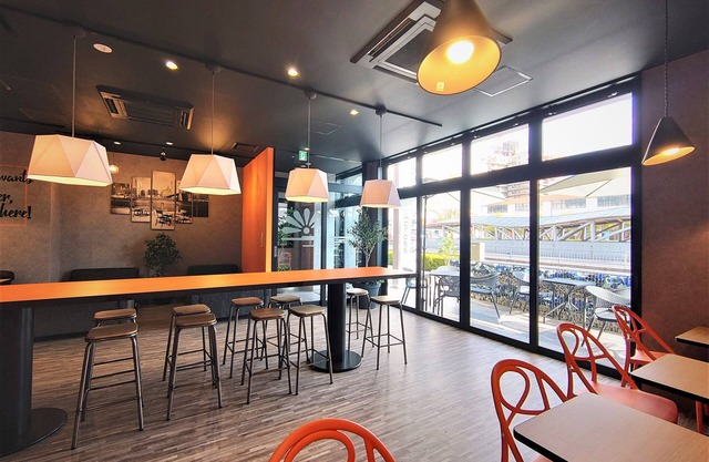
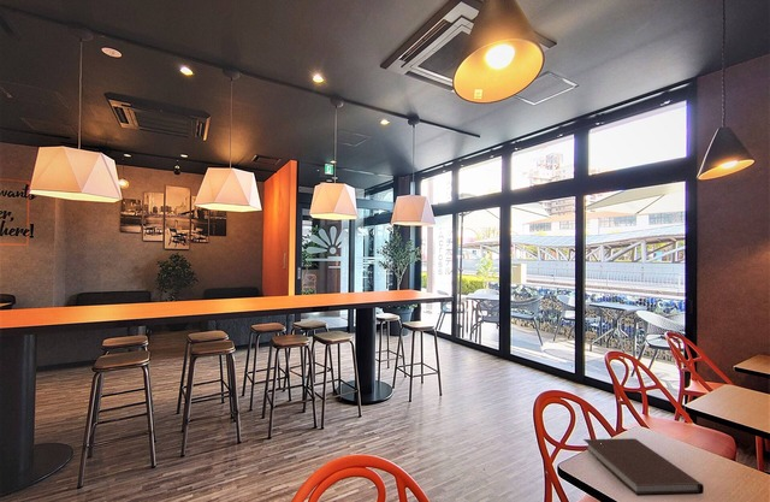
+ notebook (636, 463)
